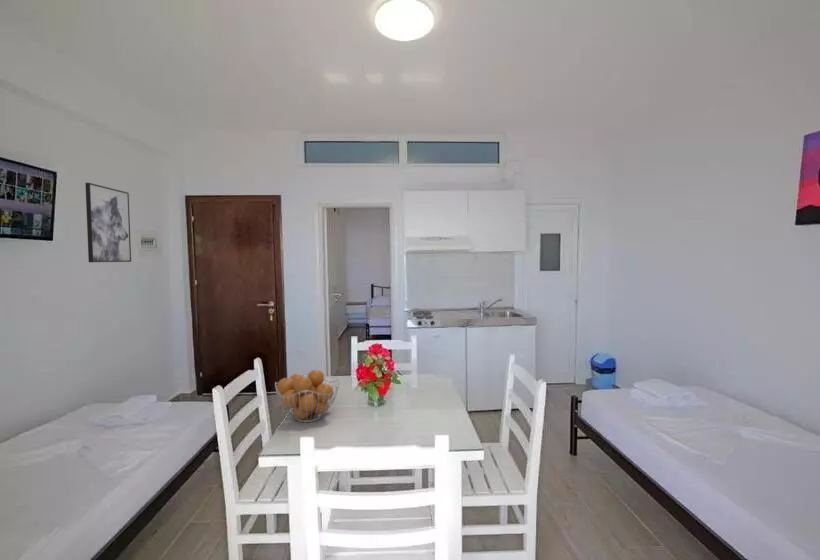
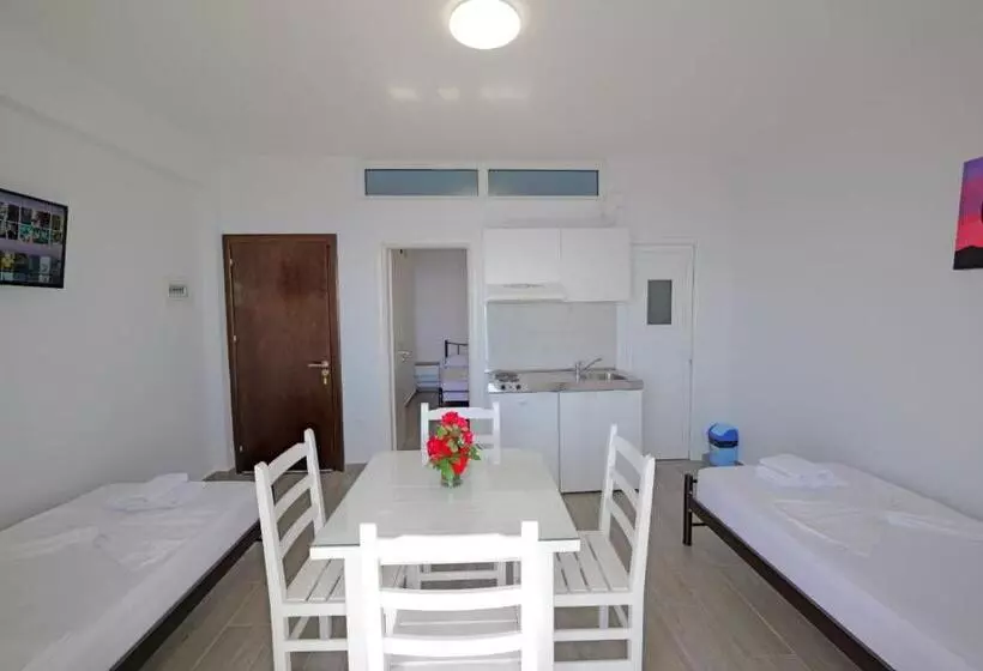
- fruit basket (308, 394)
- wall art (109, 225)
